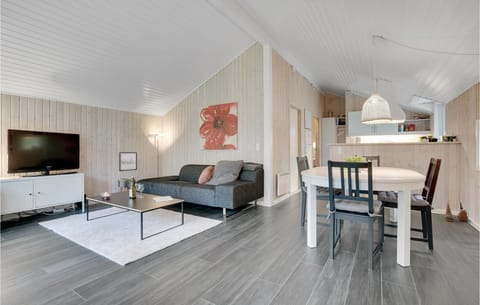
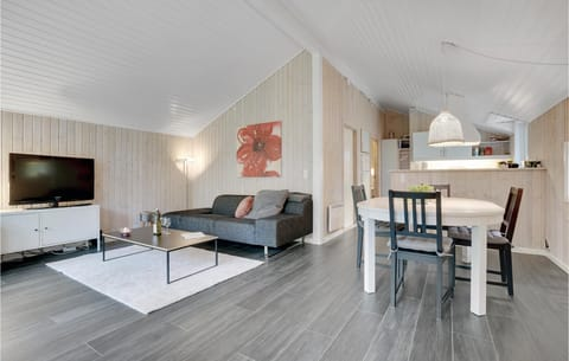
- stacking toy (459, 212)
- wall art (128, 161)
